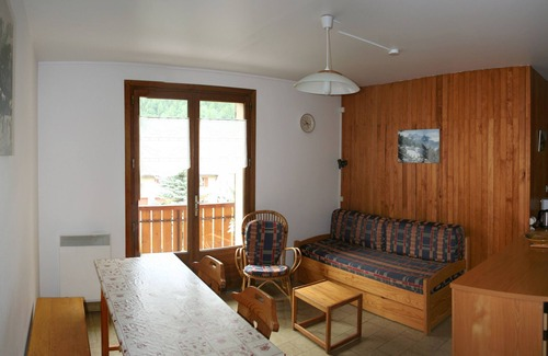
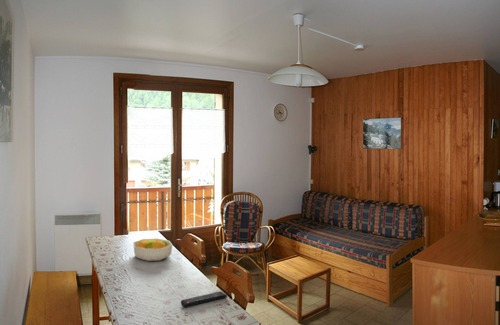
+ remote control (204, 299)
+ fruit bowl (152, 247)
